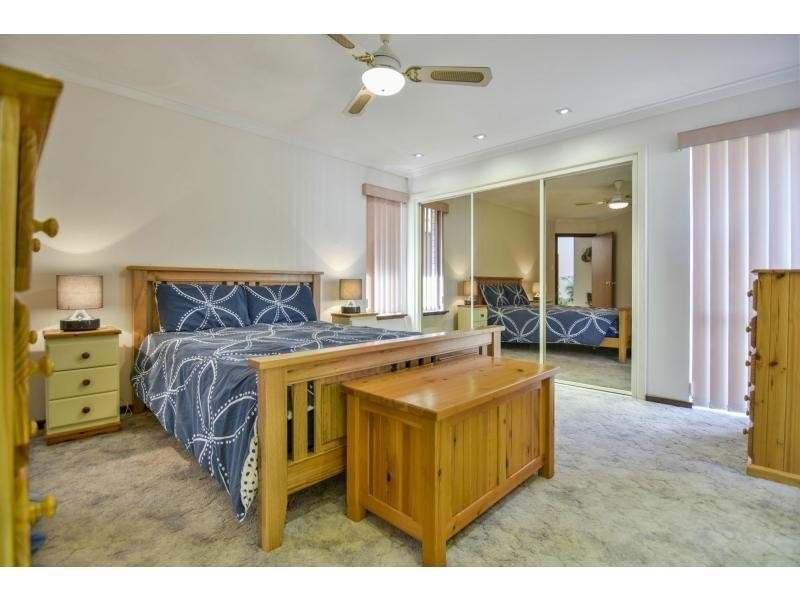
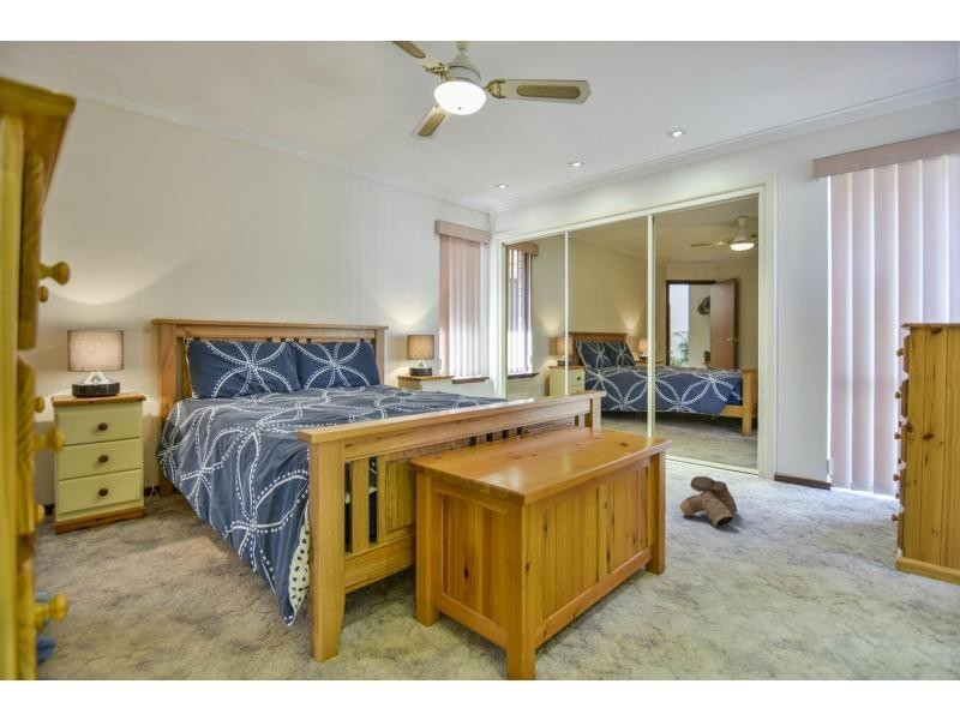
+ boots (712, 499)
